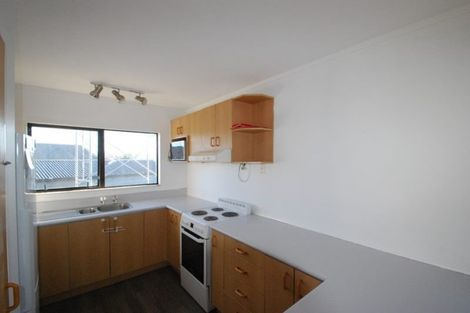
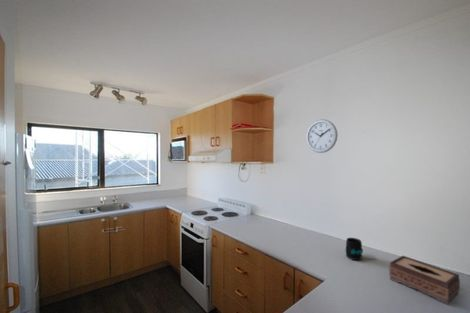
+ tissue box (422, 277)
+ wall clock (320, 136)
+ mug (352, 249)
